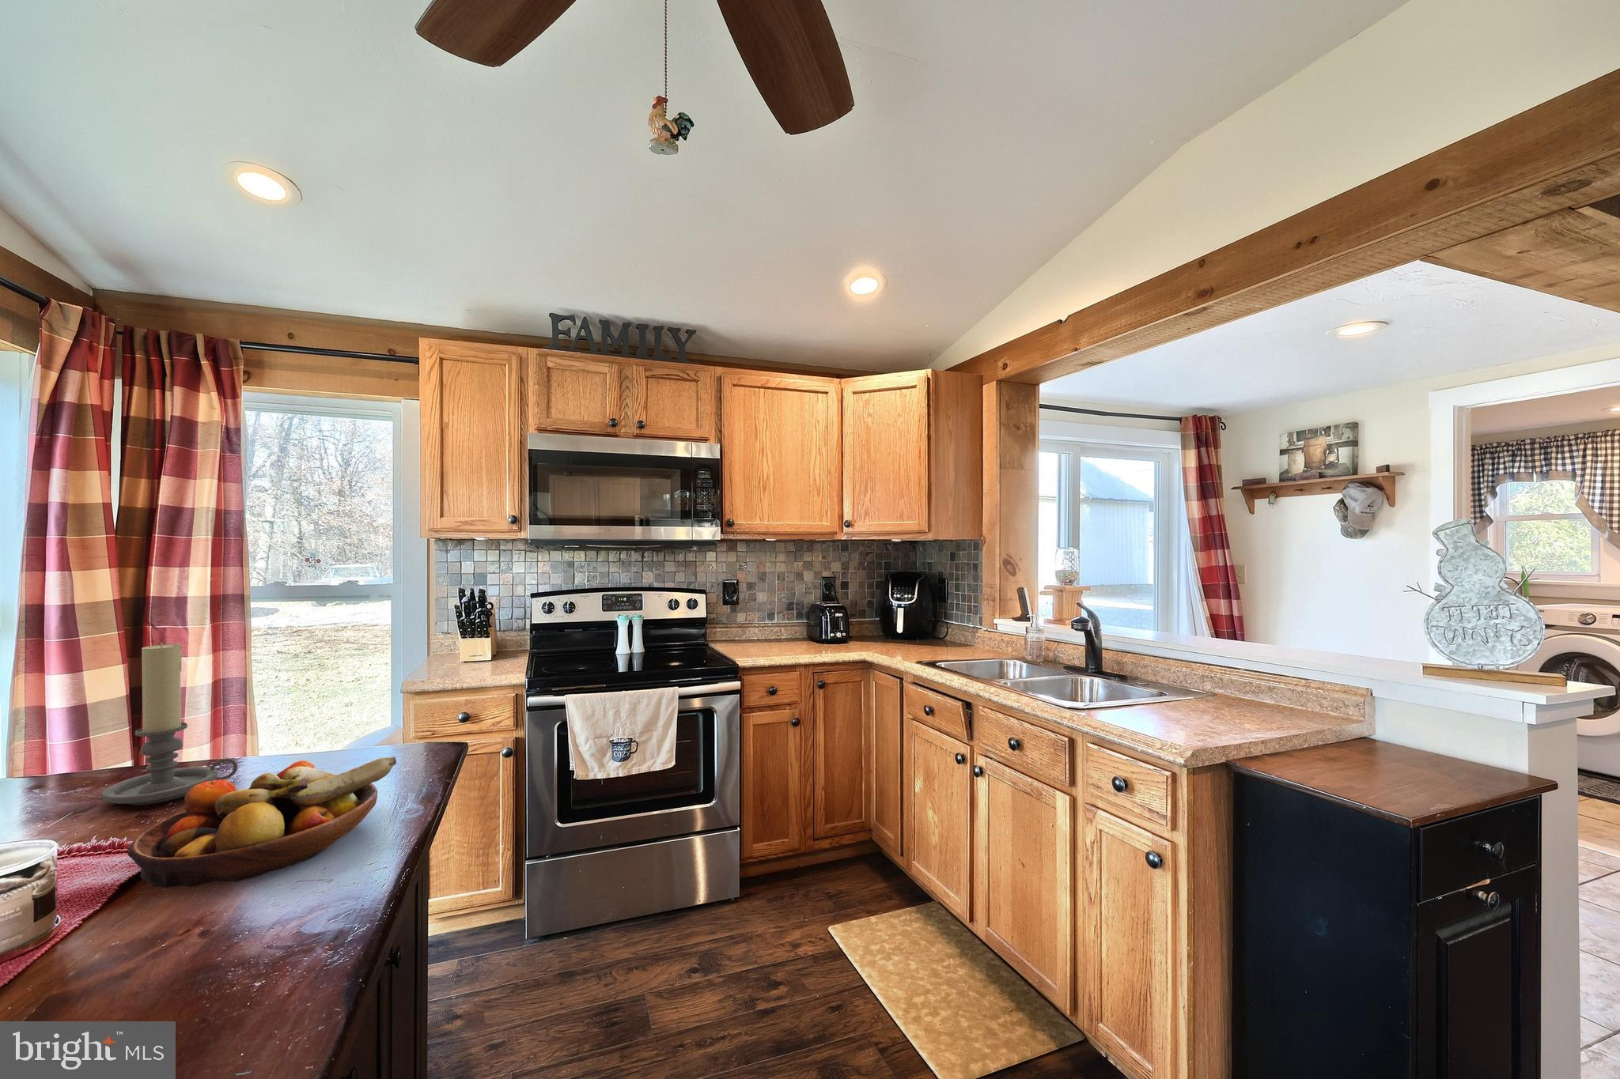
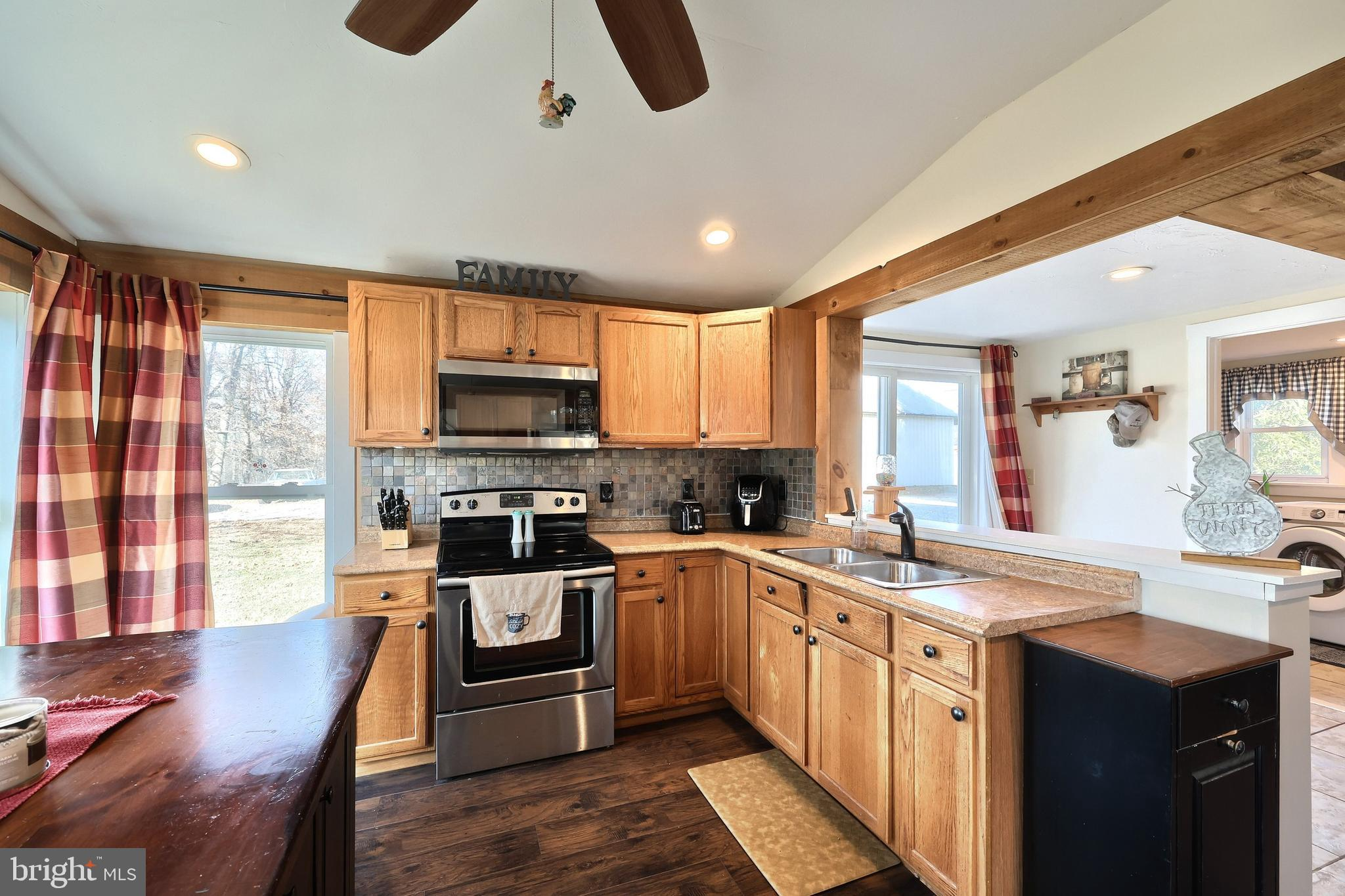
- fruit bowl (267, 804)
- candle holder (173, 717)
